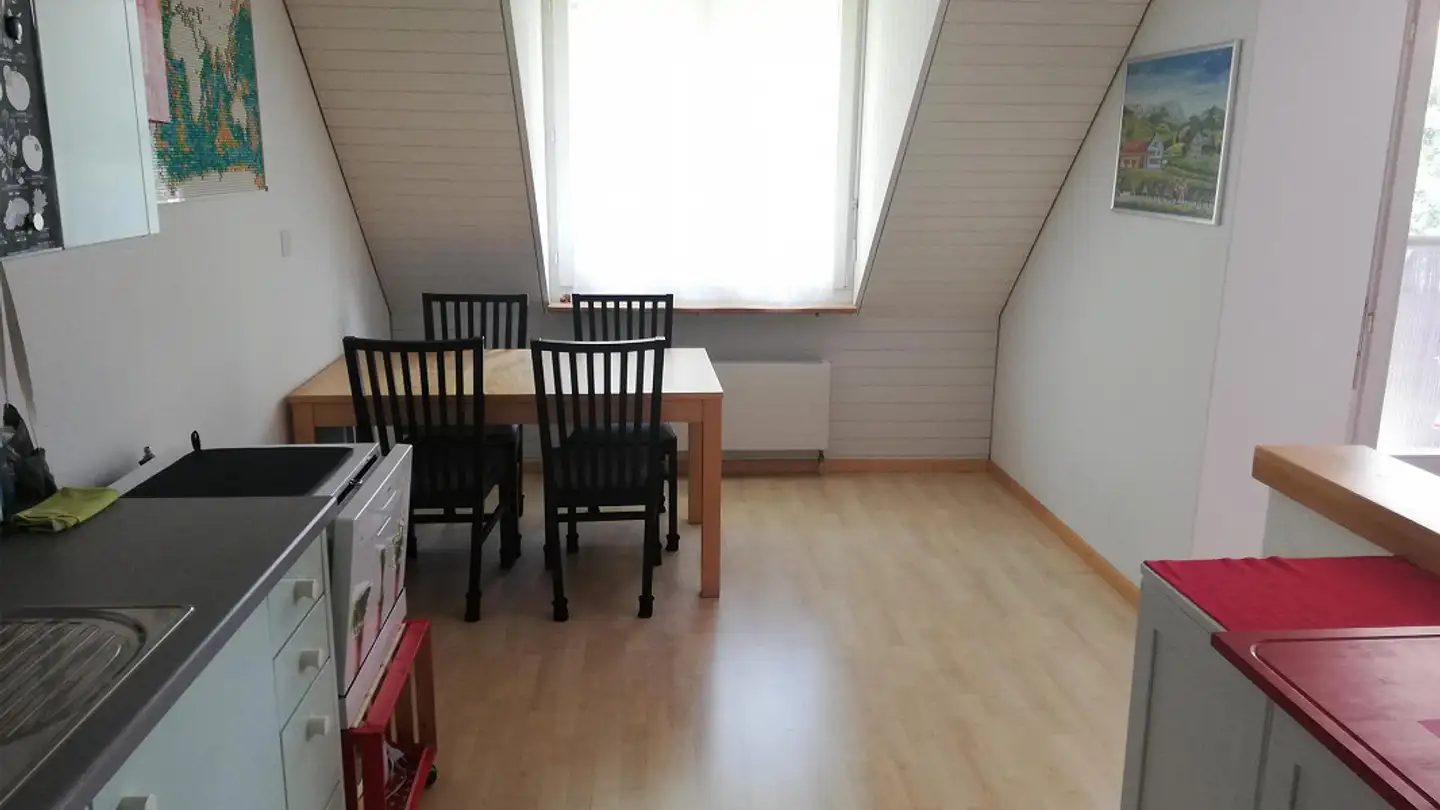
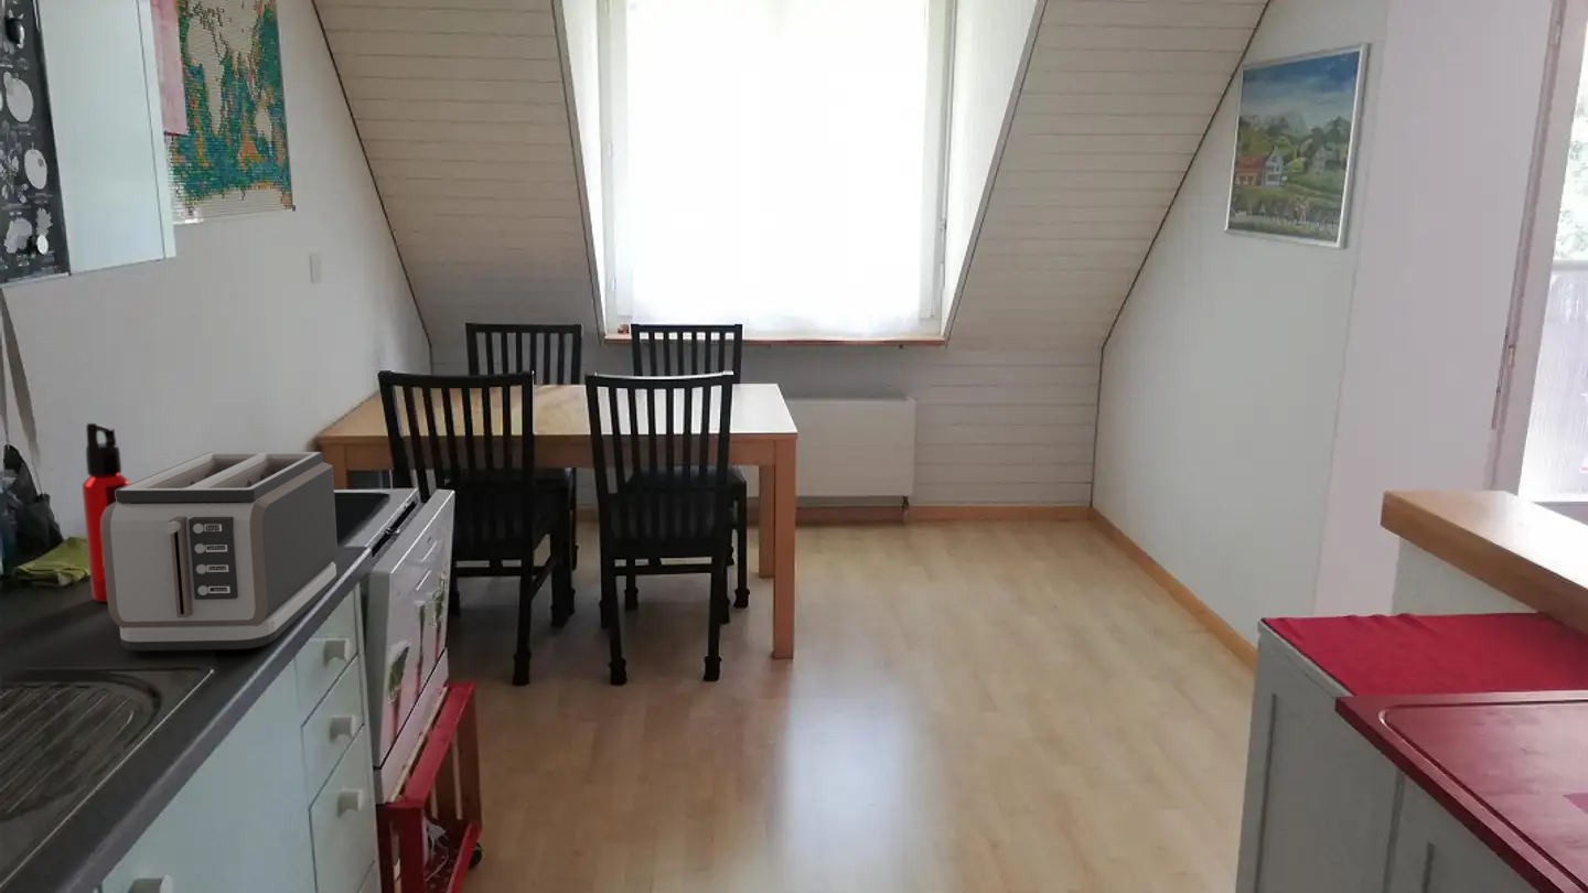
+ water bottle (107, 507)
+ toaster (229, 544)
